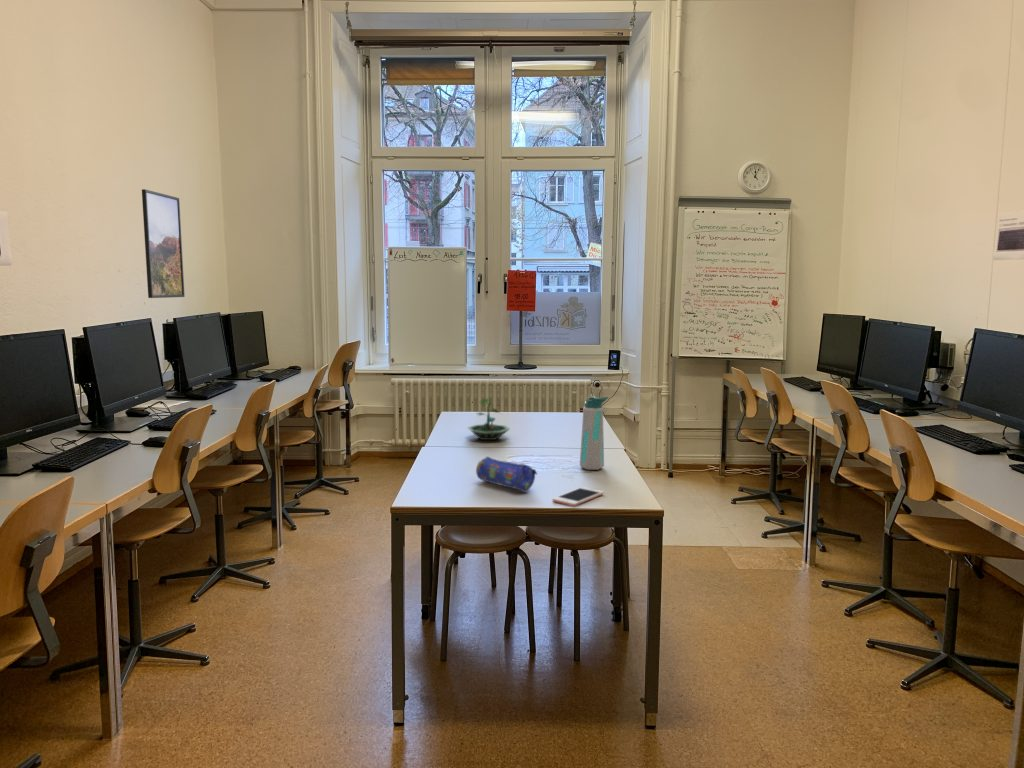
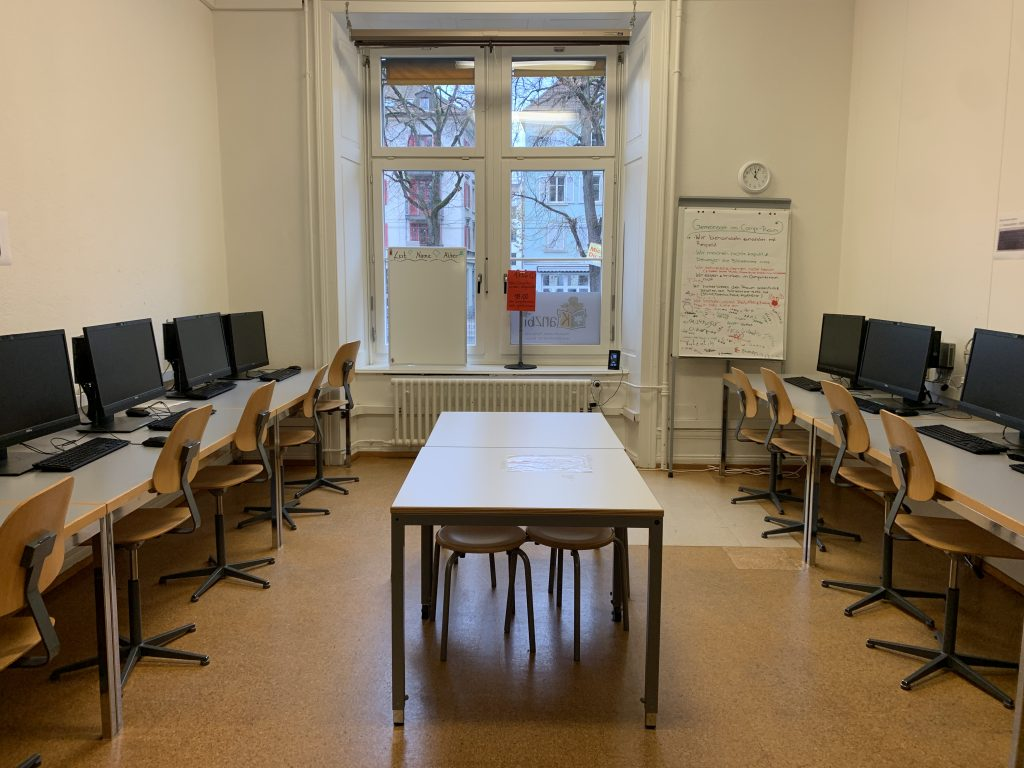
- cell phone (578, 496)
- pencil case (505, 472)
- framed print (164, 246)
- water bottle (594, 432)
- terrarium (488, 405)
